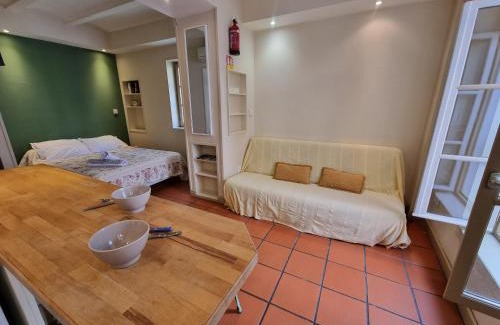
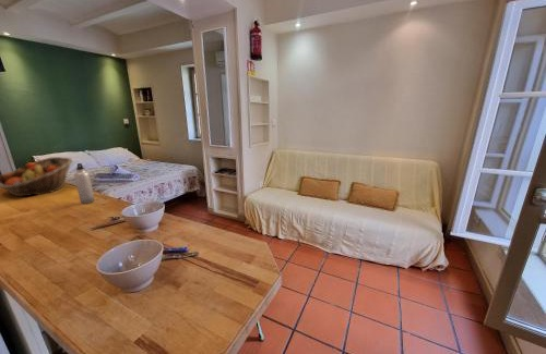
+ water bottle (83, 183)
+ fruit basket (38, 174)
